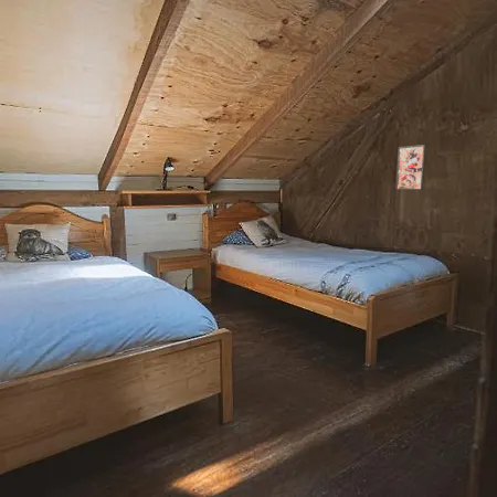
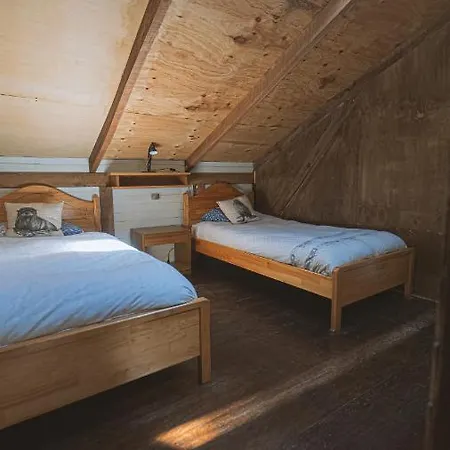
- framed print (410, 168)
